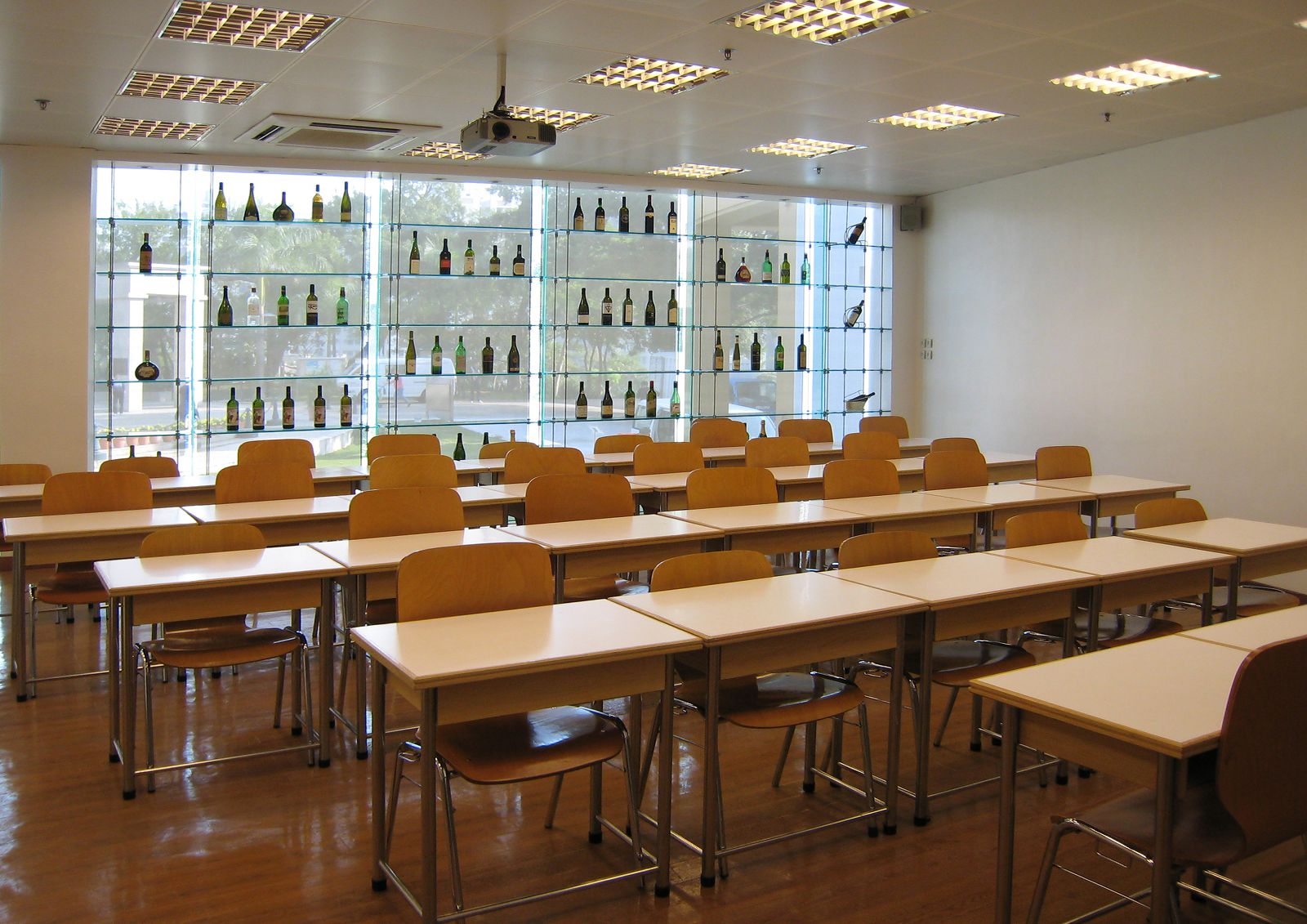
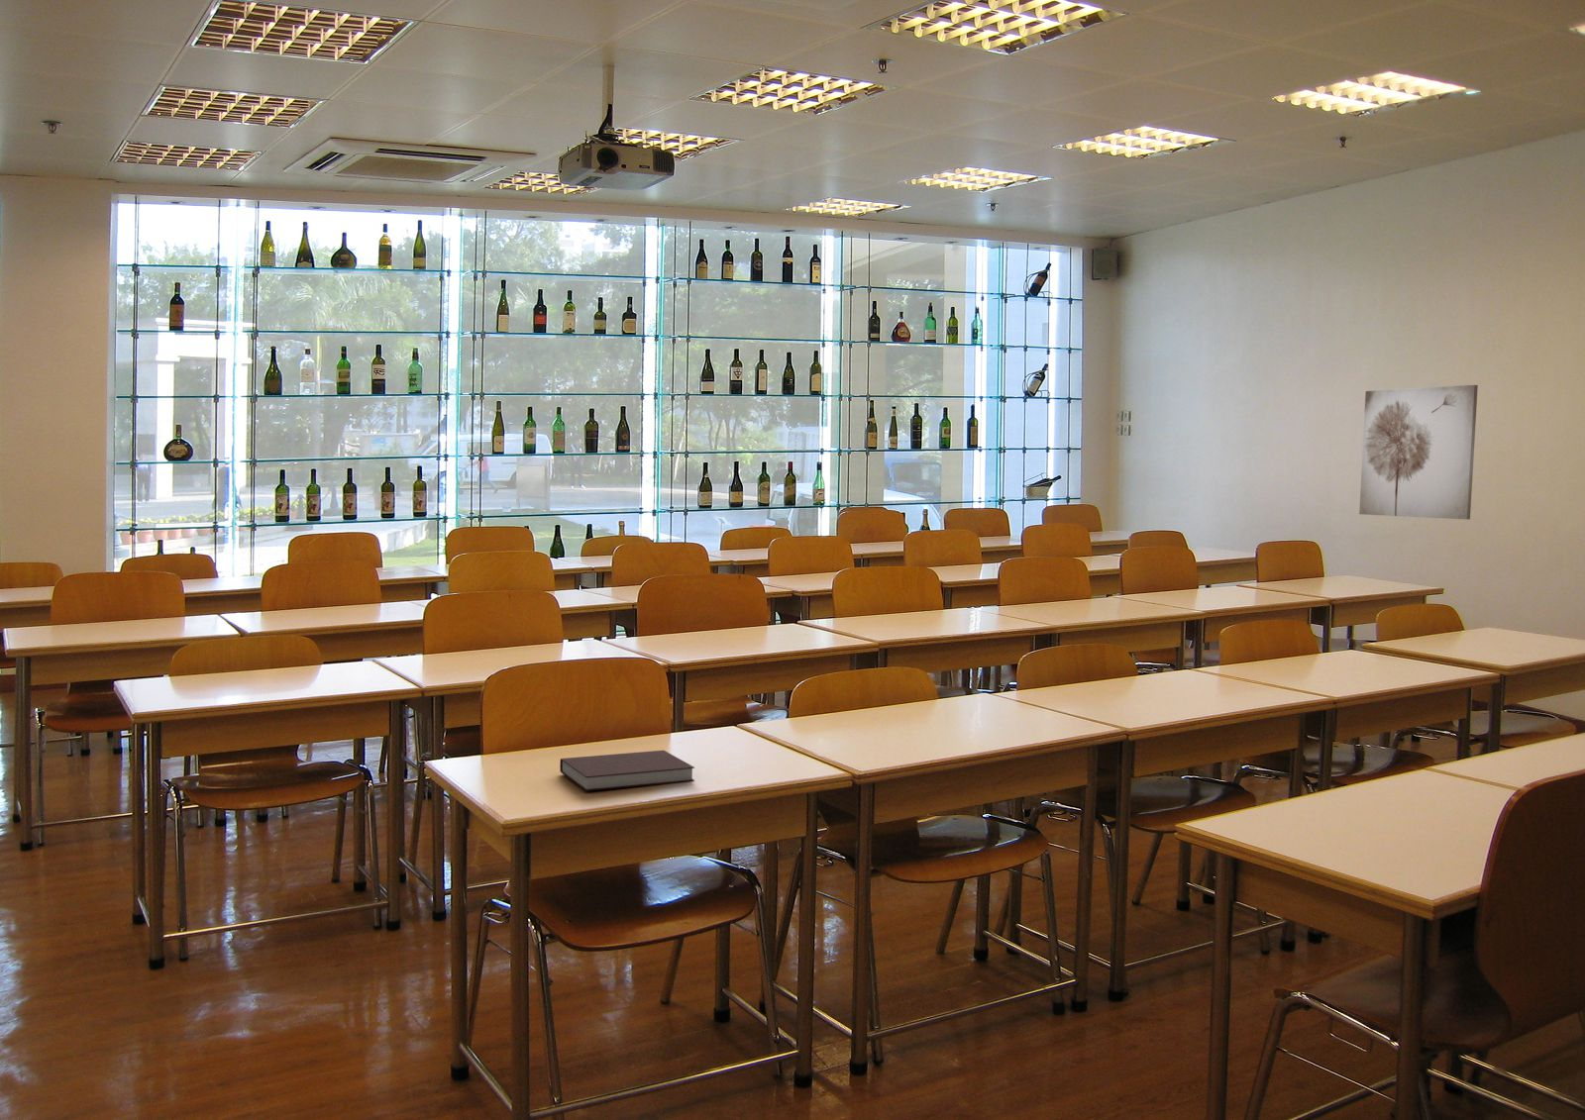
+ wall art (1415, 452)
+ notebook (626, 770)
